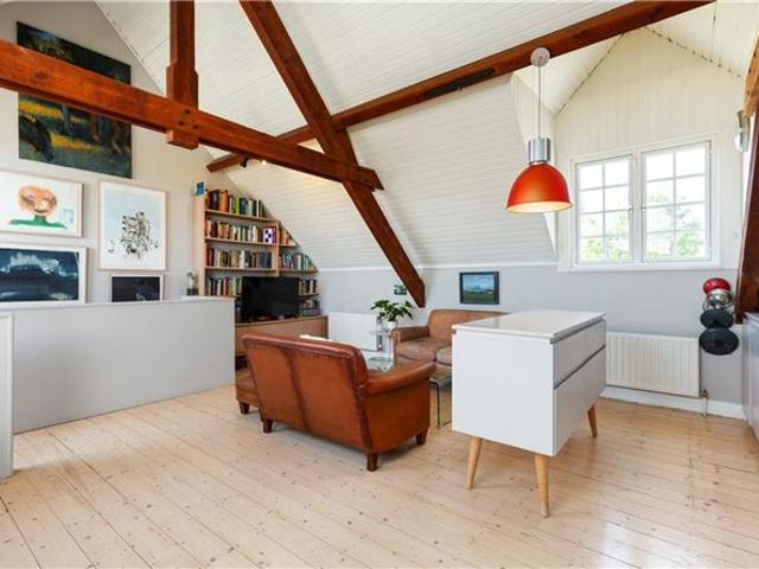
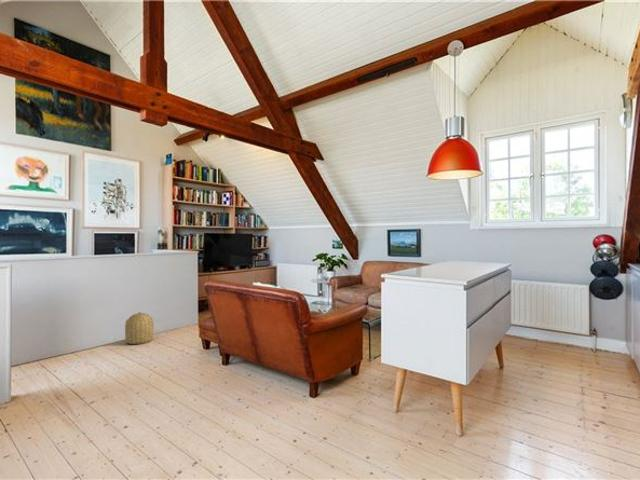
+ basket (139, 326)
